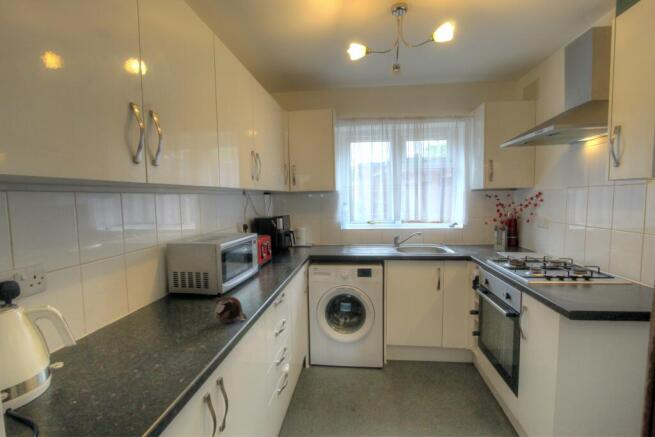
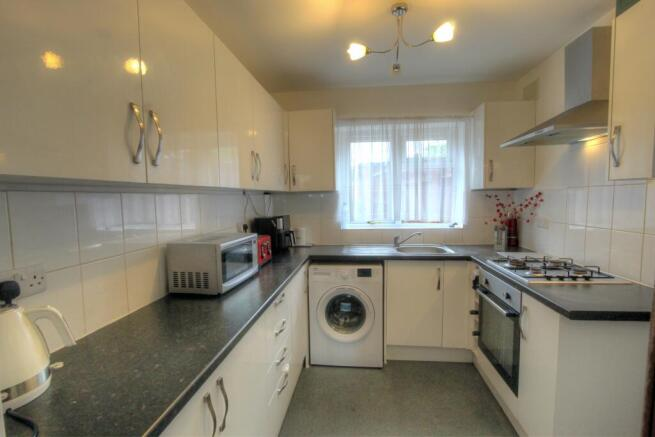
- teapot (231, 307)
